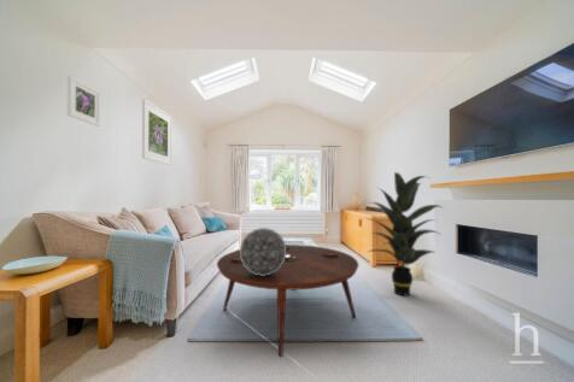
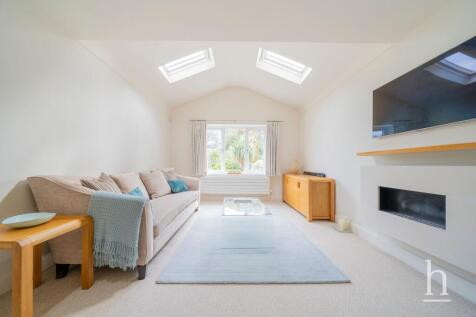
- indoor plant (403, 231)
- coffee table (287, 283)
- decorative sphere (263, 249)
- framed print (158, 135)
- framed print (84, 102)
